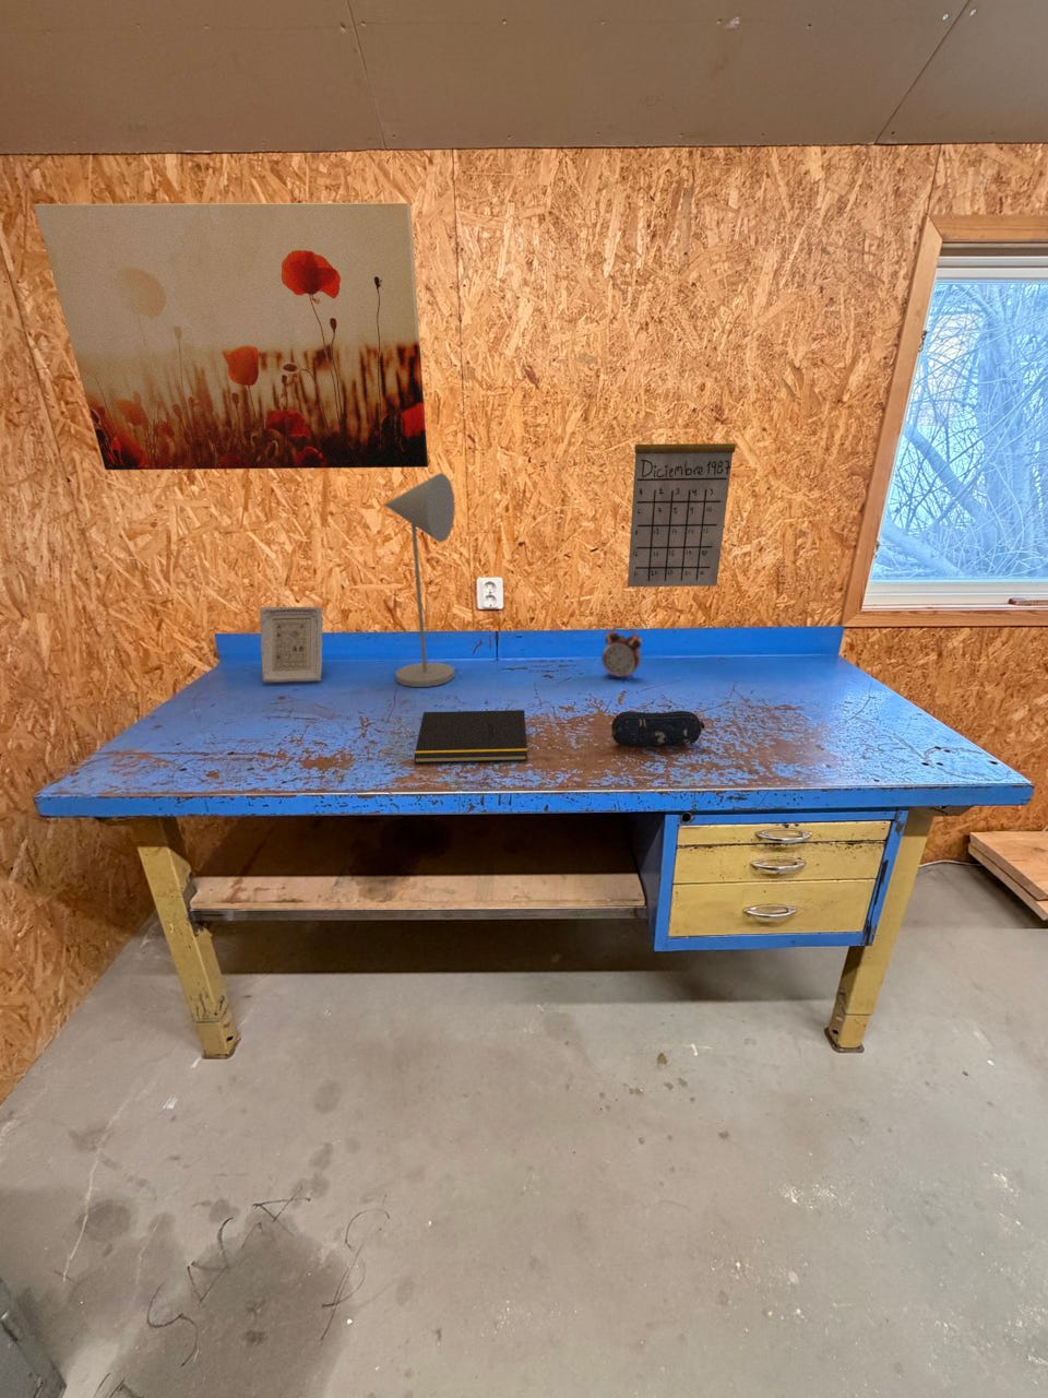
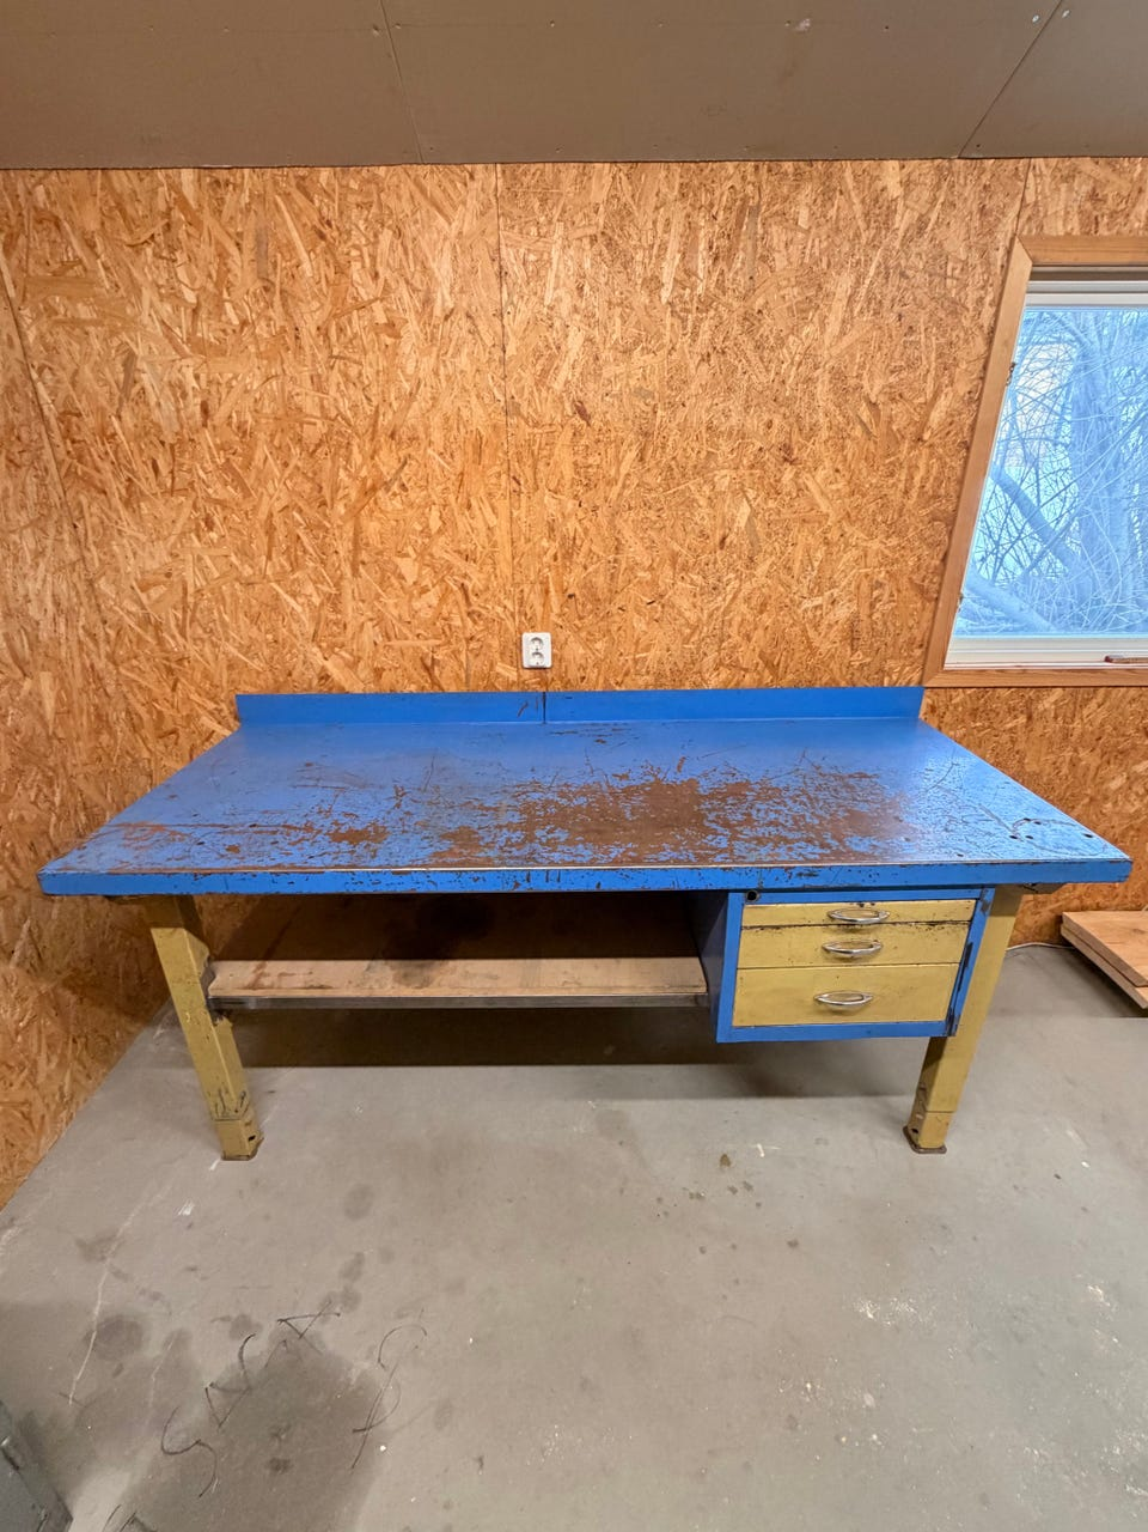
- pencil case (655, 729)
- picture frame (291, 644)
- desk lamp (418, 581)
- notepad (472, 734)
- calendar (679, 501)
- alarm clock (621, 652)
- wall art (248, 347)
